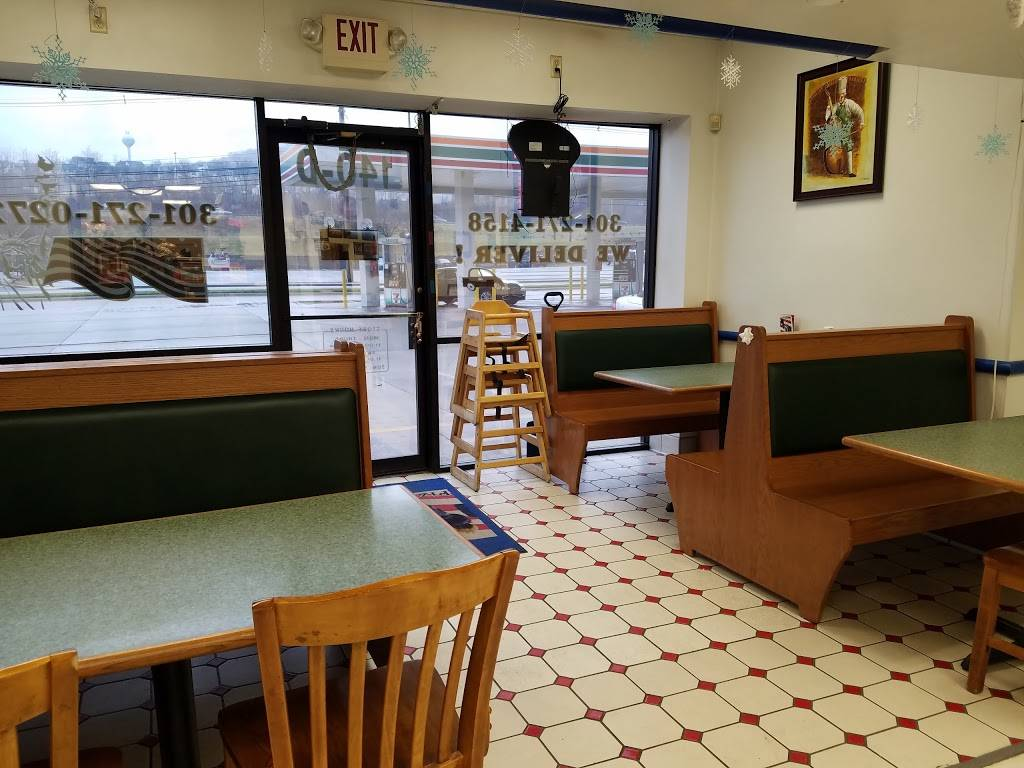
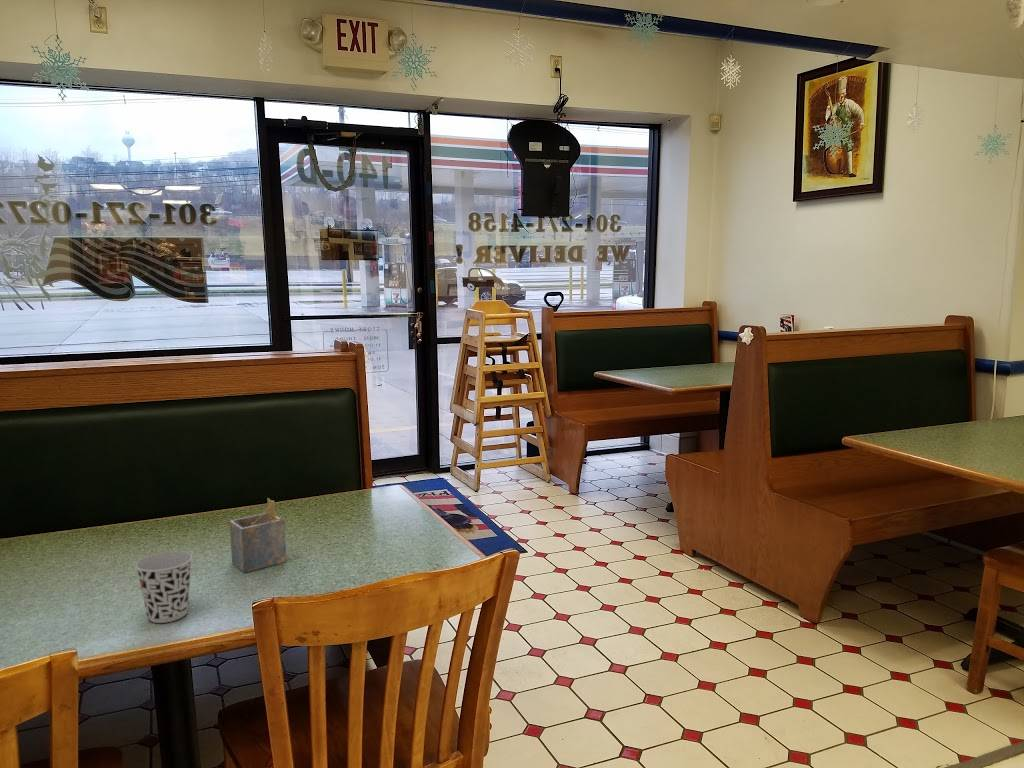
+ napkin holder (257, 533)
+ cup (166, 587)
